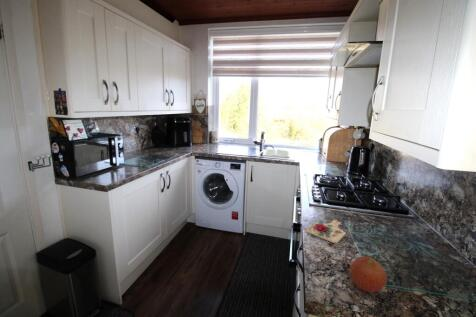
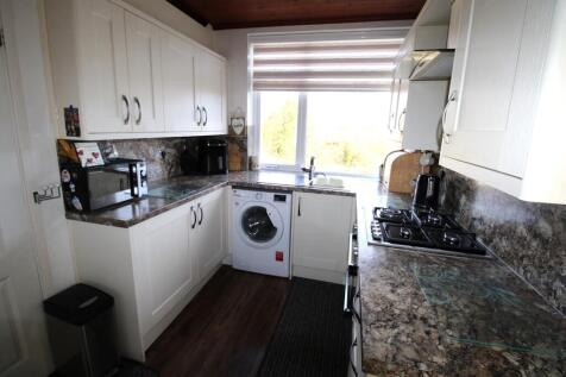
- fruit (367, 273)
- cutting board (329, 226)
